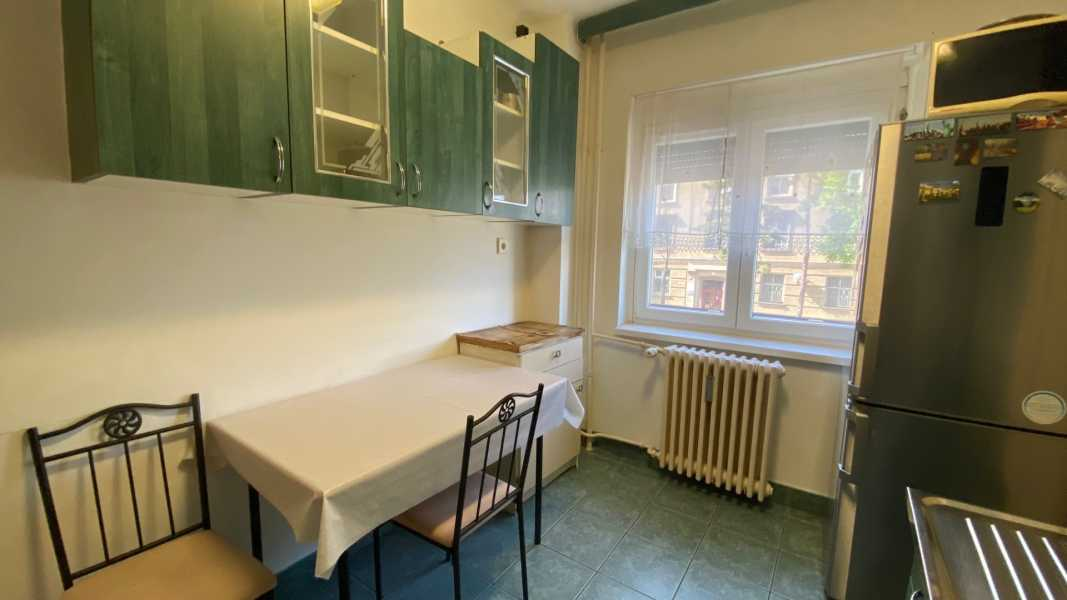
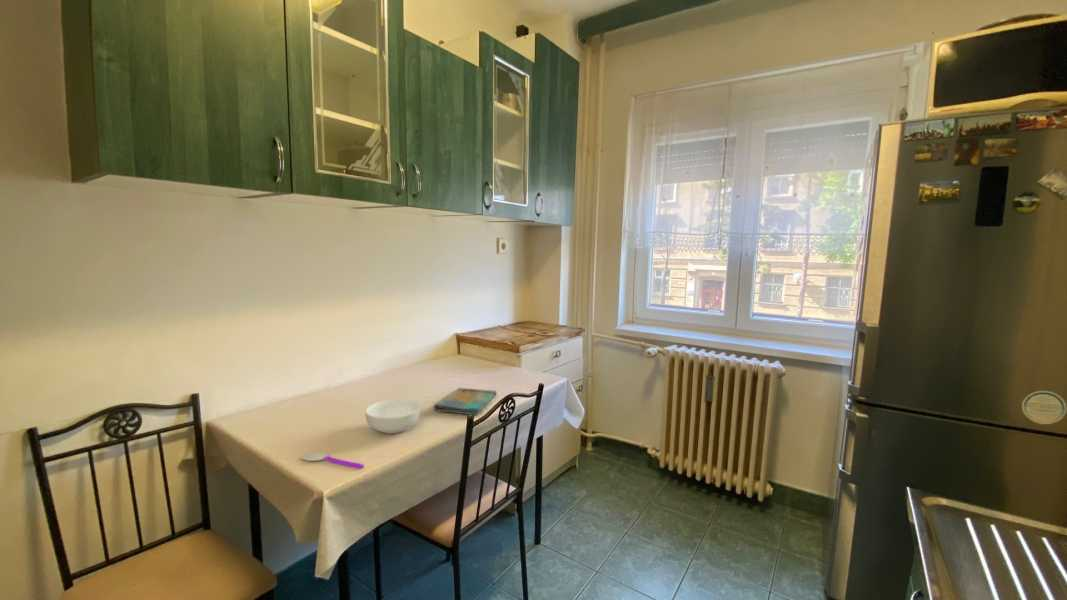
+ cereal bowl (393, 418)
+ spoon (332, 459)
+ dish towel (466, 399)
